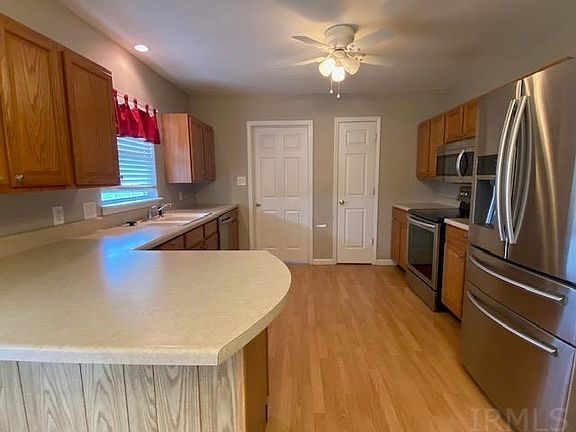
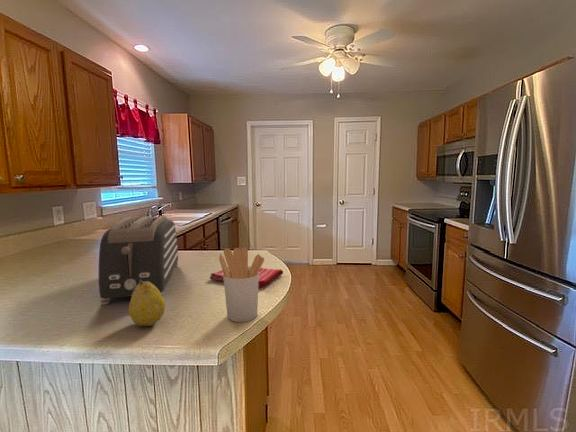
+ toaster (143, 251)
+ dish towel (248, 267)
+ fruit (146, 301)
+ utensil holder (239, 281)
